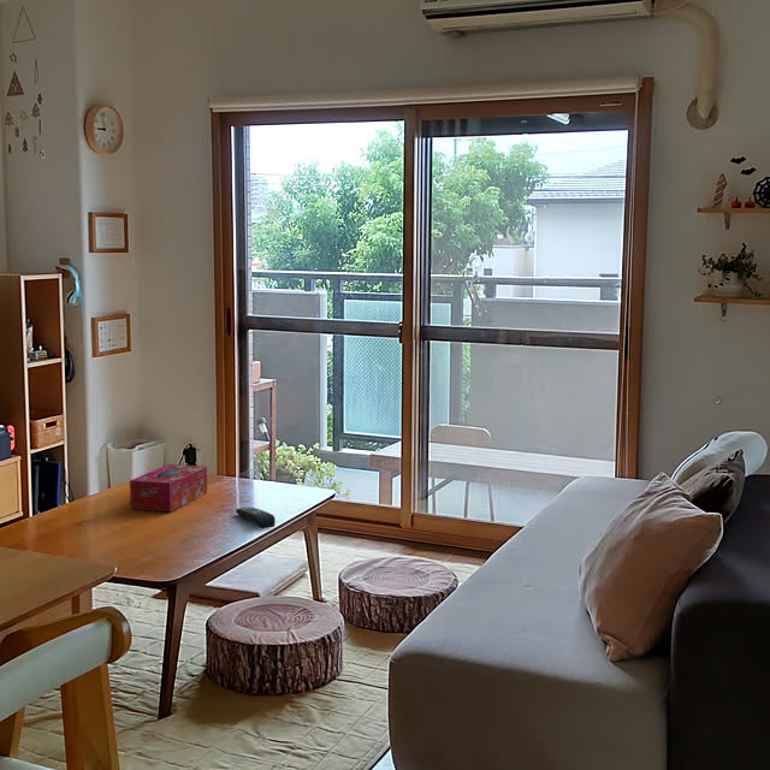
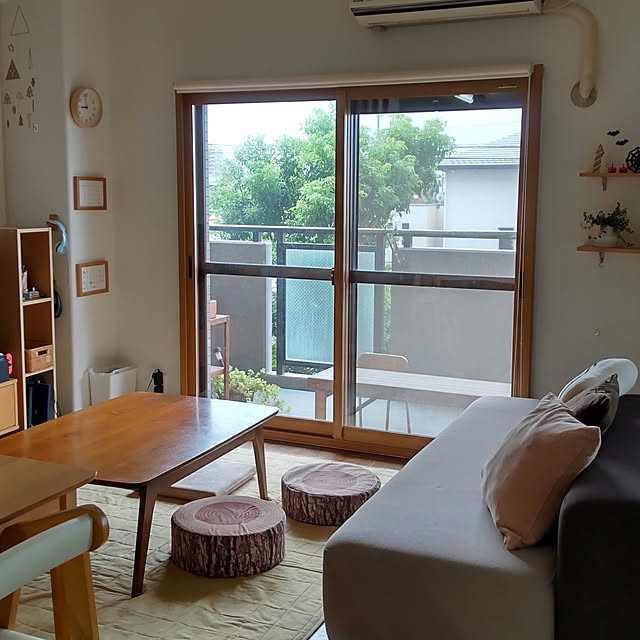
- tissue box (170, 486)
- remote control (255, 515)
